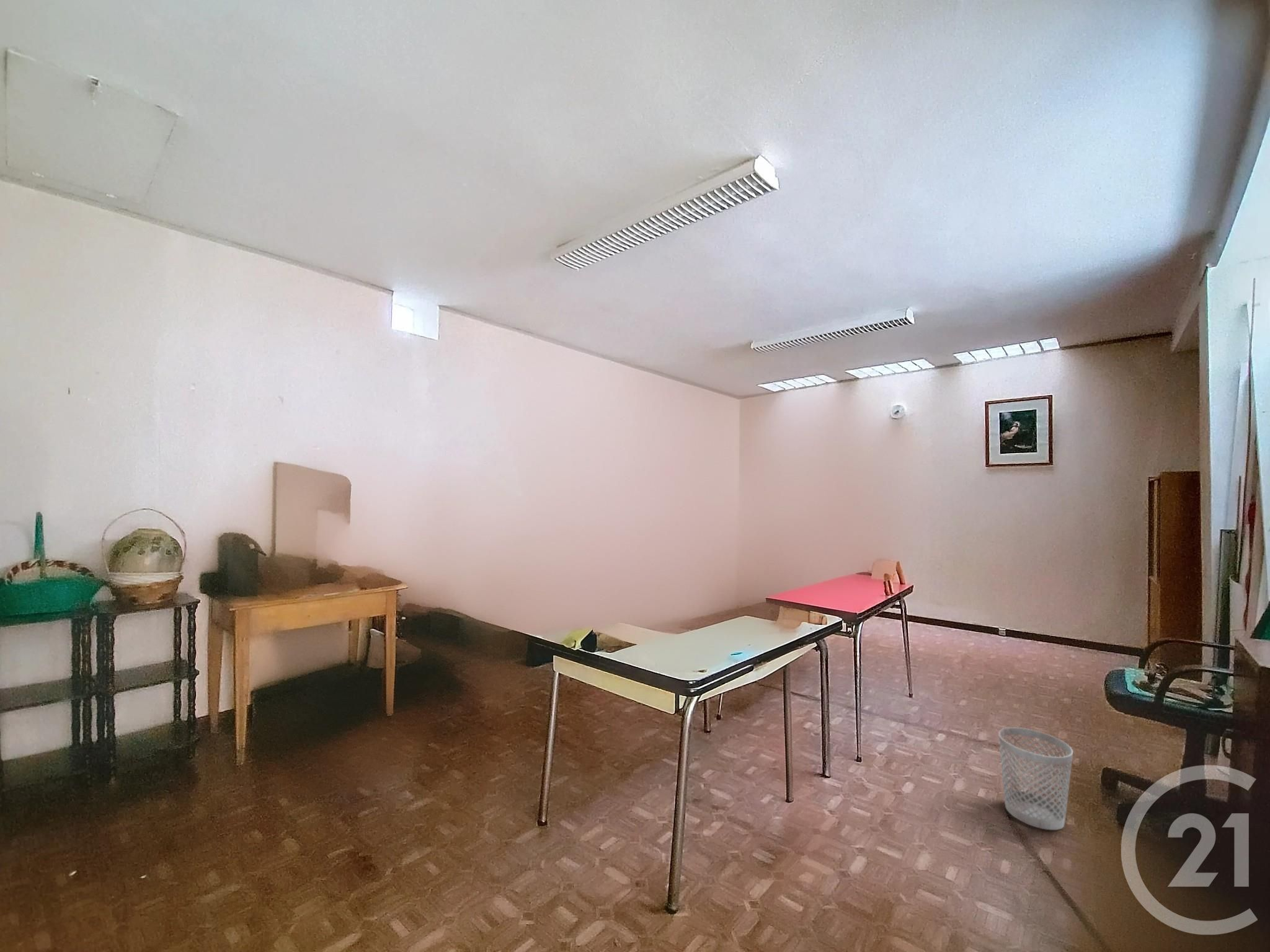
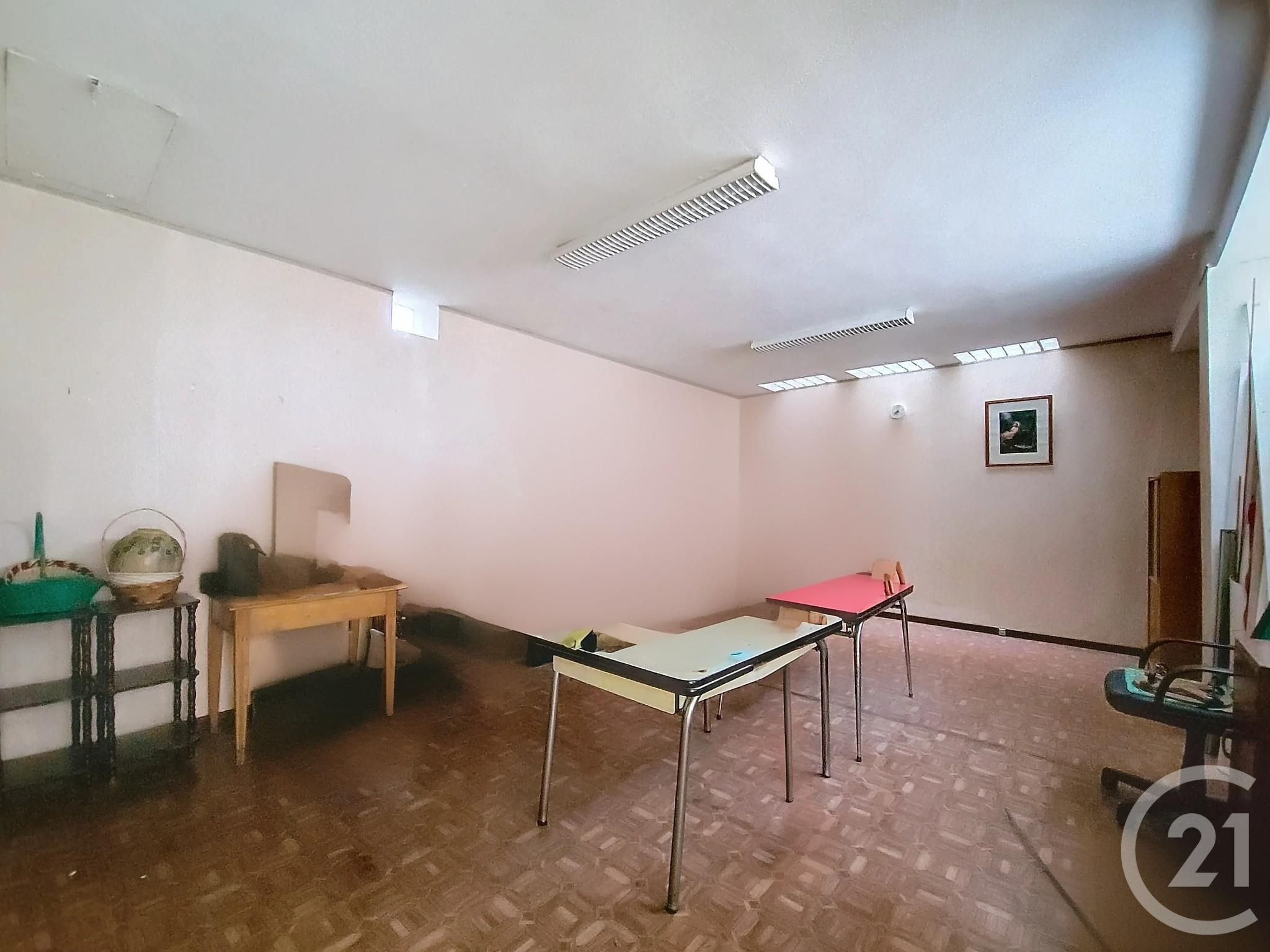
- wastebasket (1034, 778)
